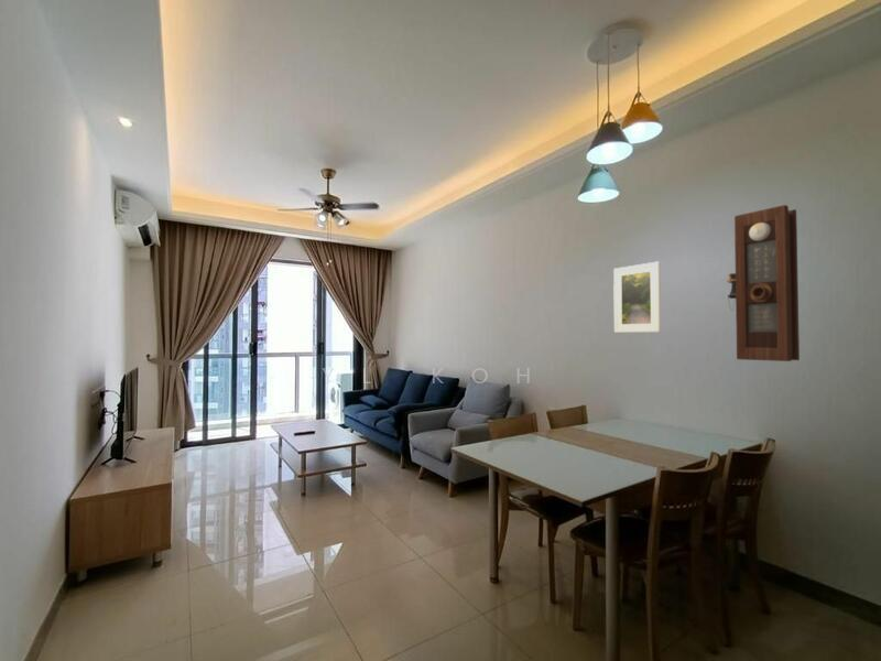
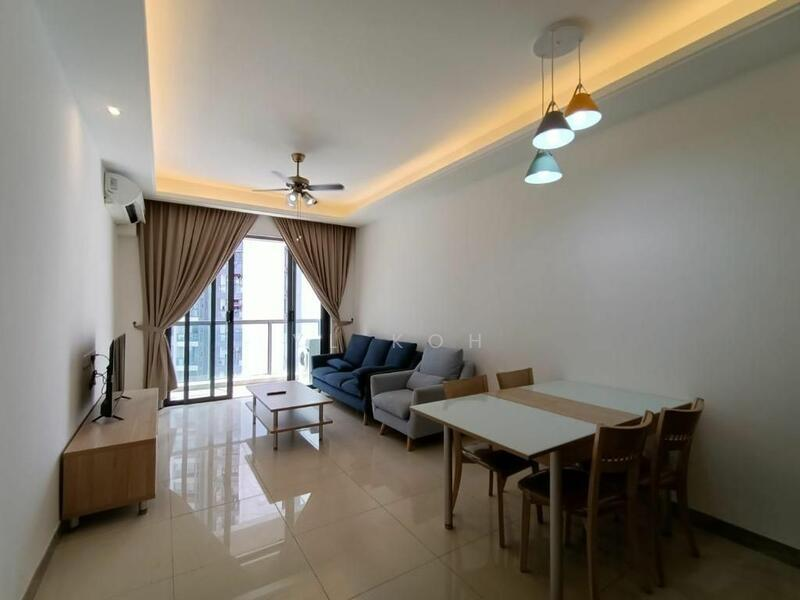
- pendulum clock (757, 286)
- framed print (635, 299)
